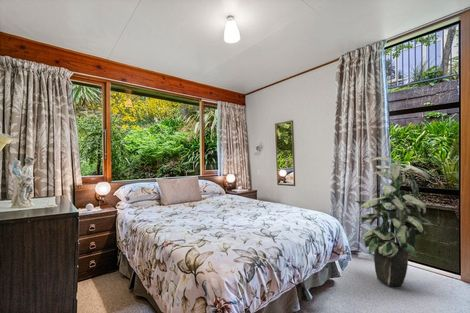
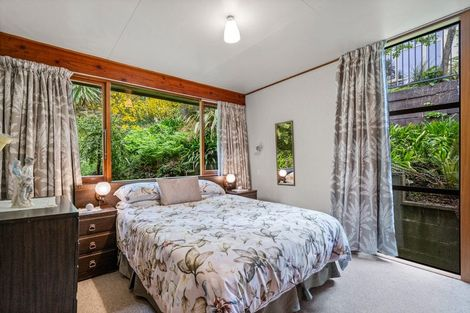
- indoor plant (389, 218)
